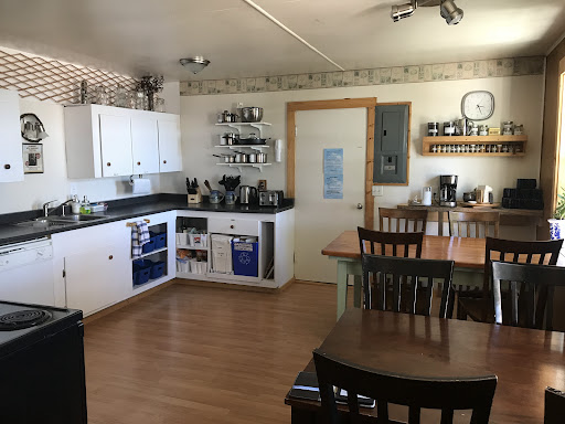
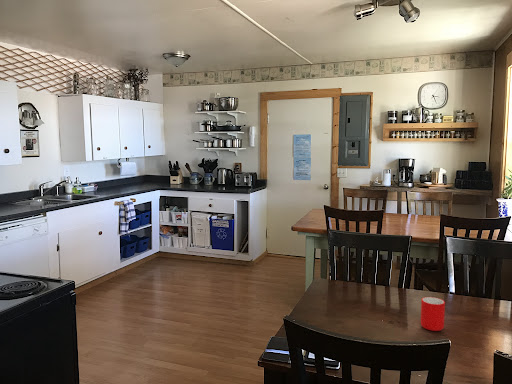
+ cup (433, 312)
